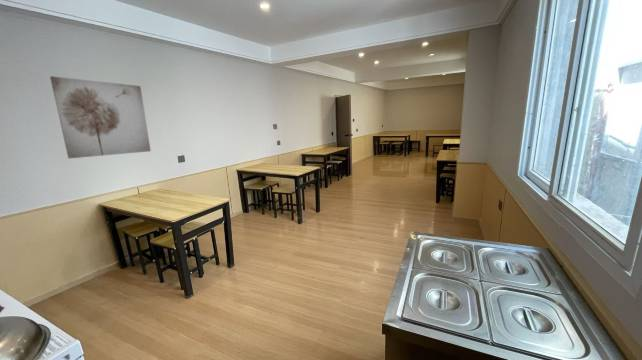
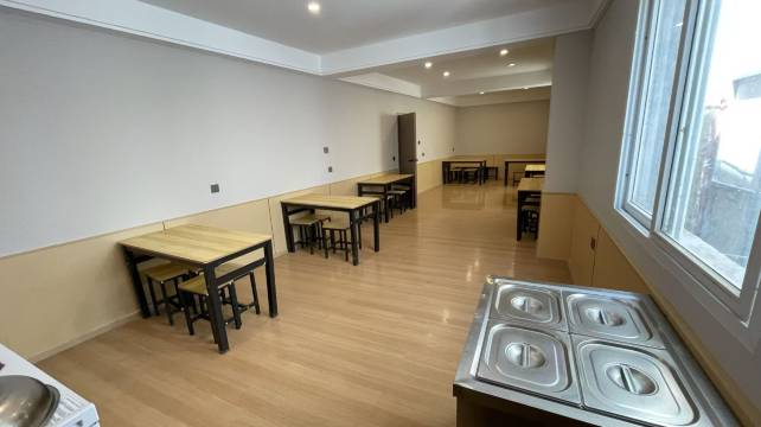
- wall art (107, 119)
